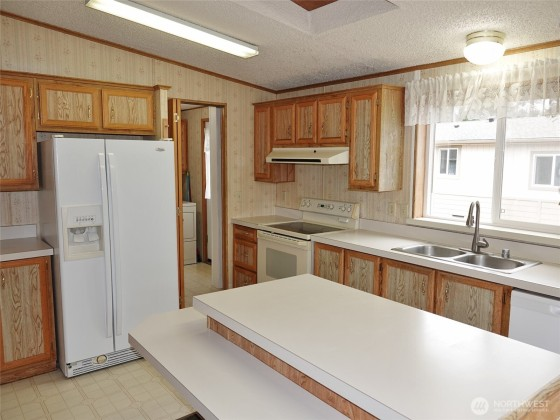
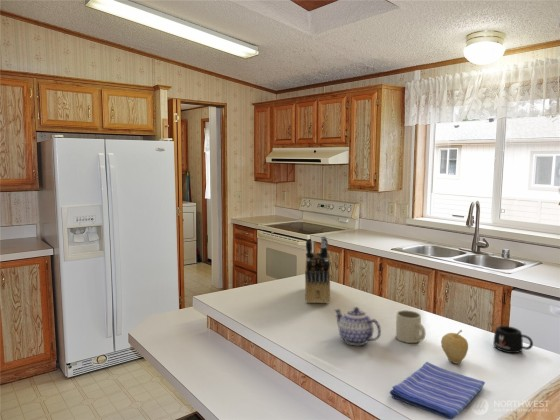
+ knife block (318, 265)
+ mug (411, 327)
+ teapot (355, 324)
+ dish towel (437, 387)
+ mug (513, 340)
+ fruit (454, 345)
